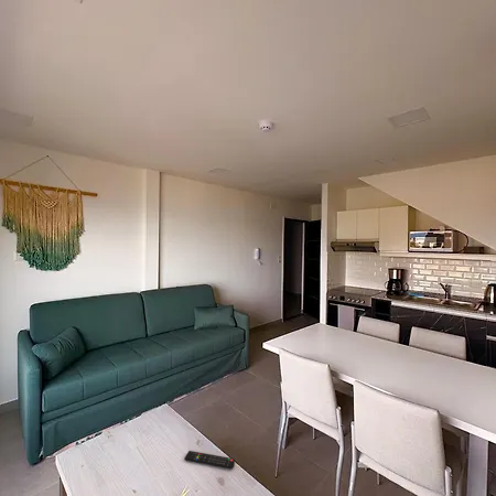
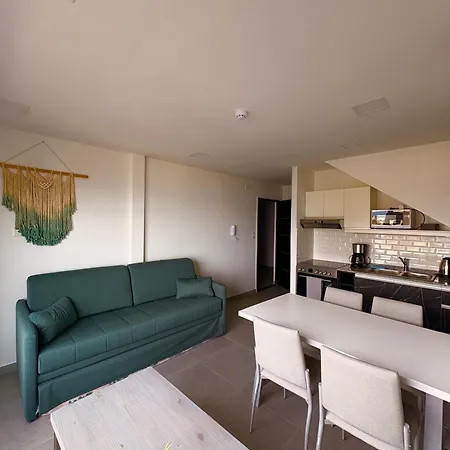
- remote control (209, 460)
